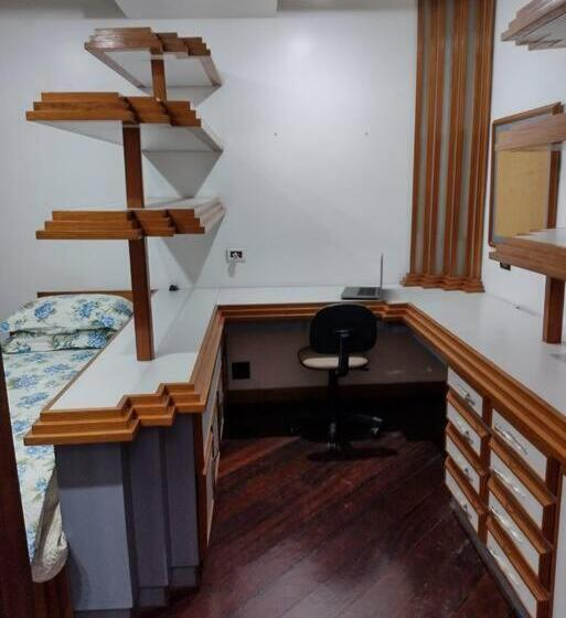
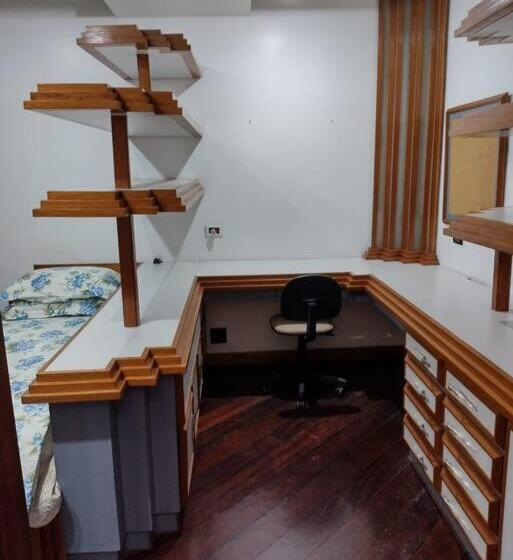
- laptop (362, 287)
